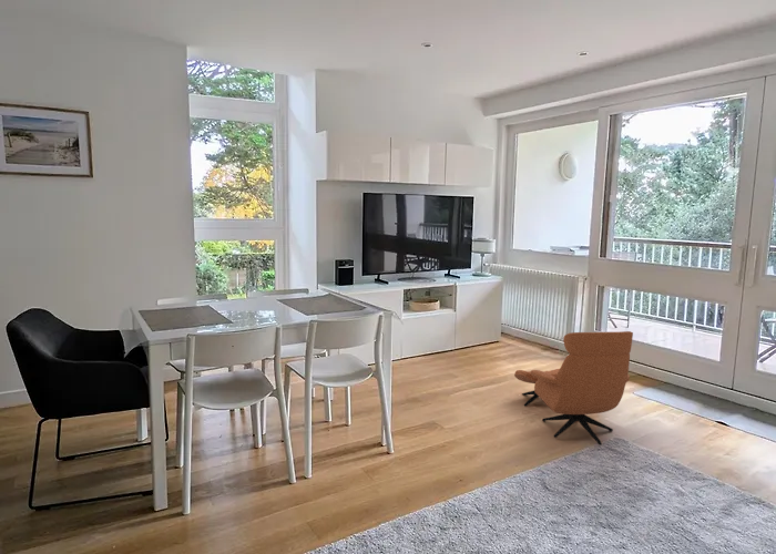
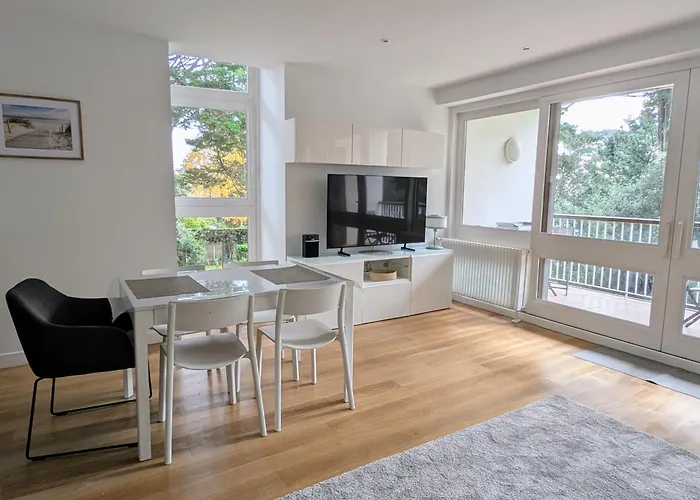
- armchair (564, 368)
